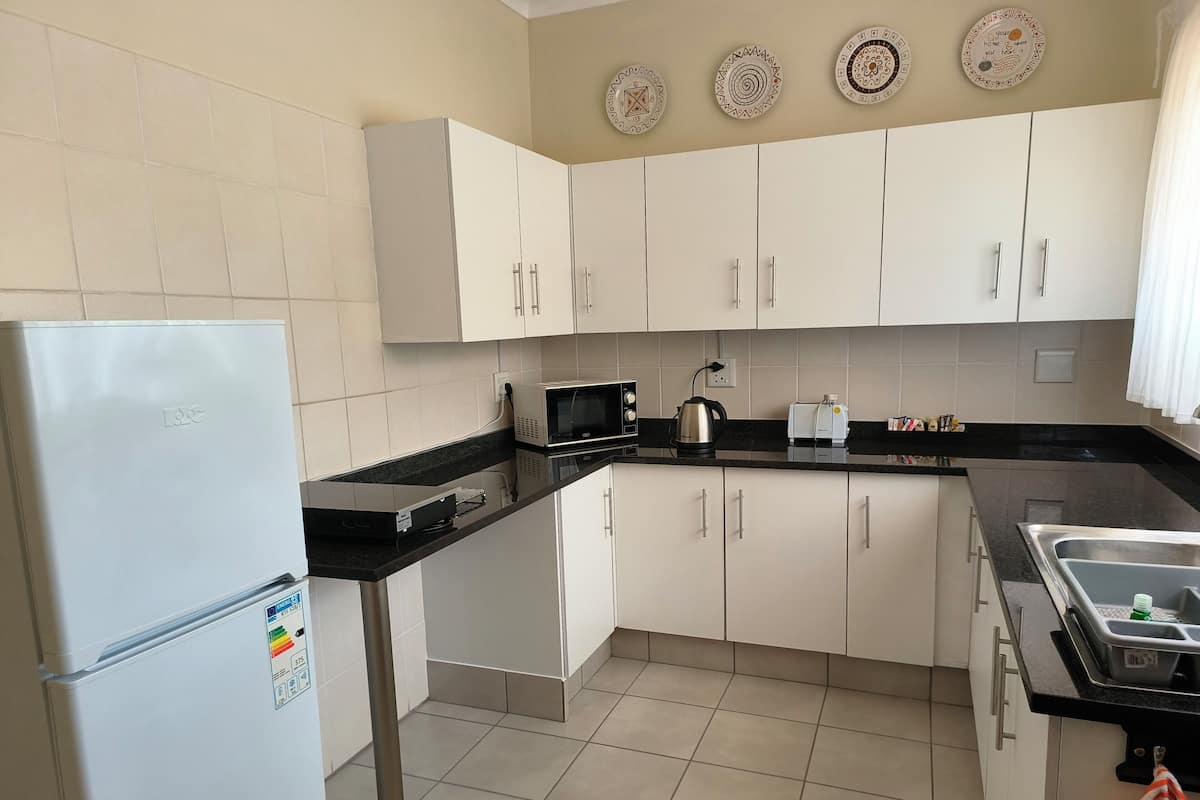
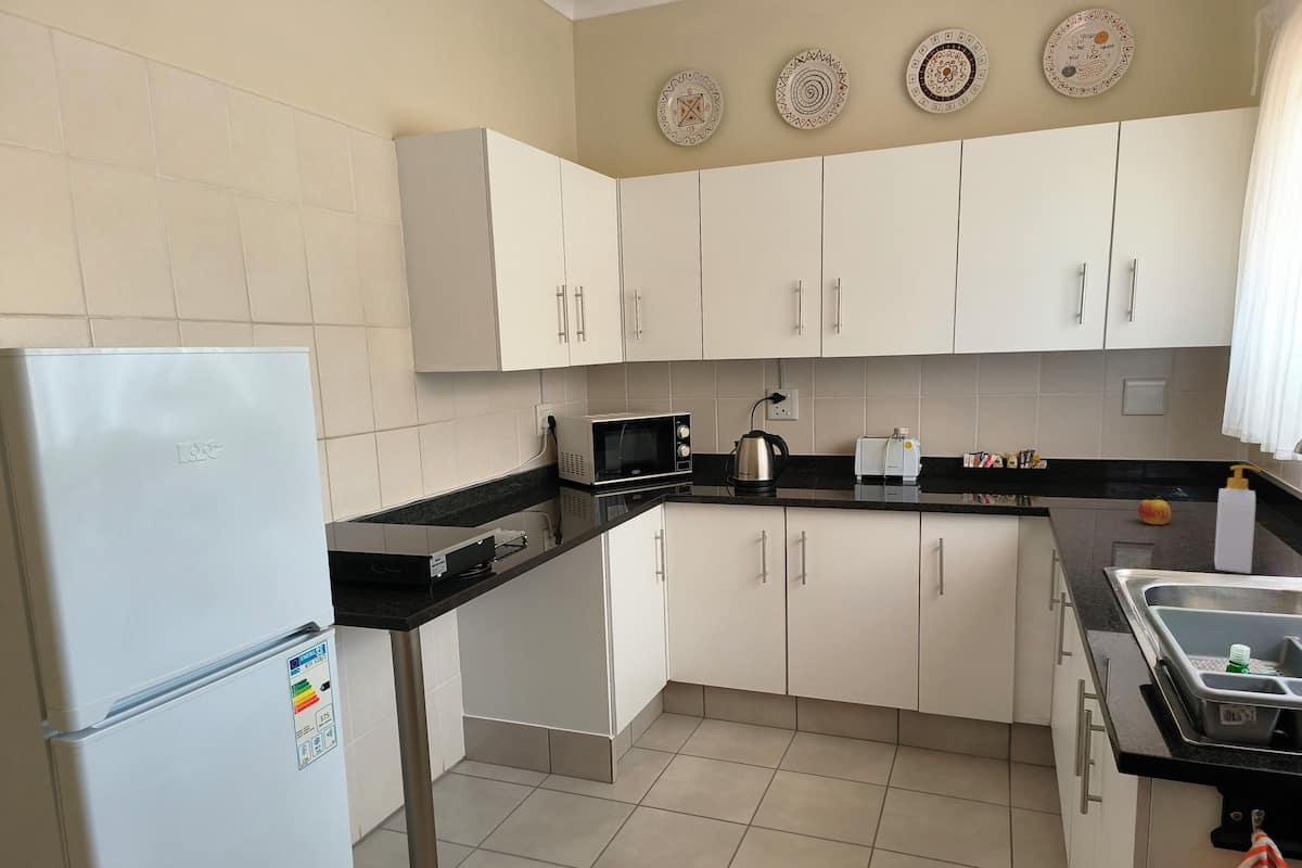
+ soap bottle (1237, 516)
+ apple (1154, 509)
